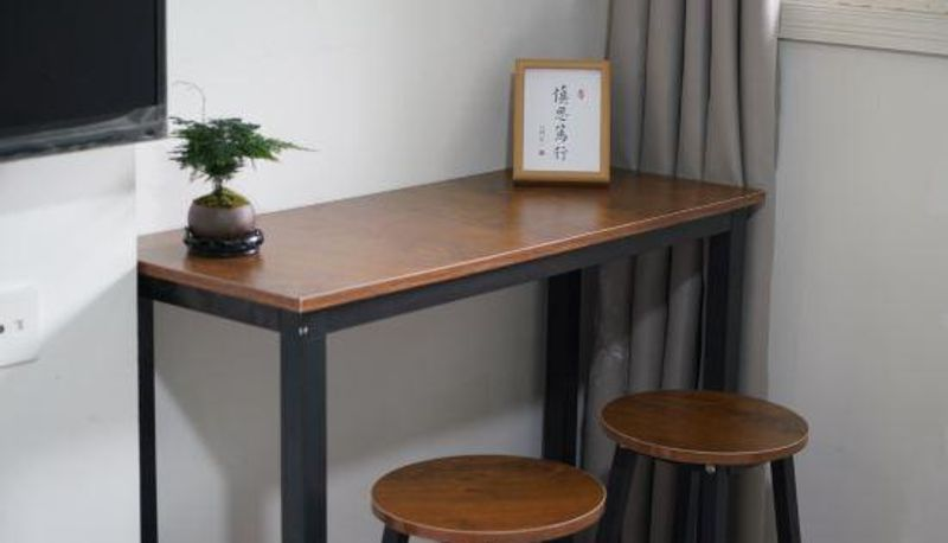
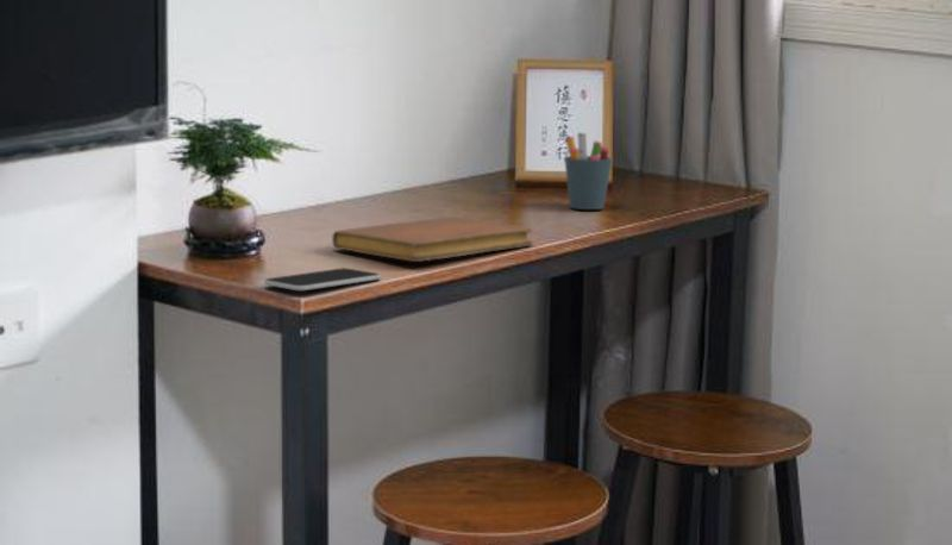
+ notebook (433, 237)
+ smartphone (322, 278)
+ pen holder (587, 169)
